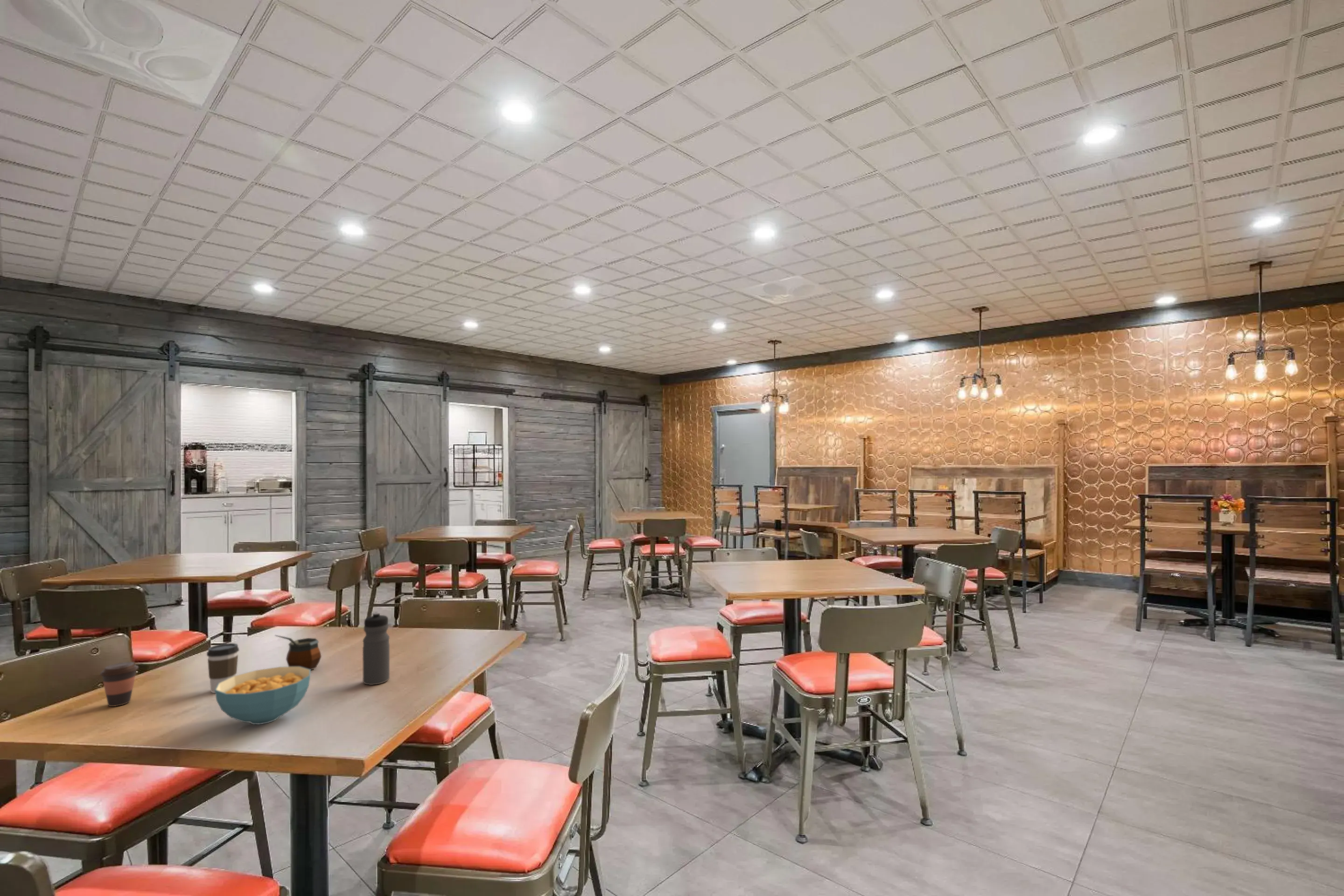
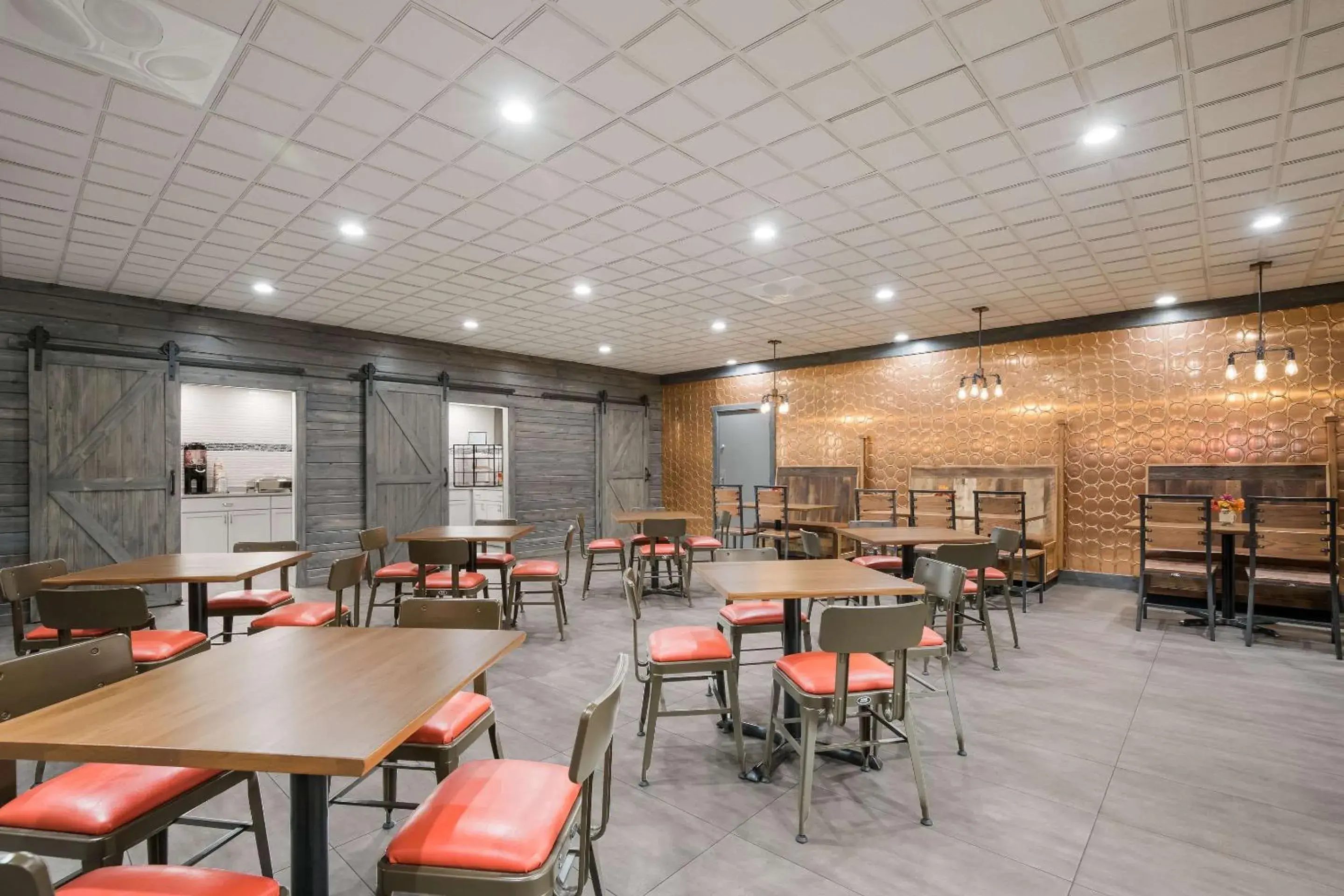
- coffee cup (223, 668)
- gourd (298, 651)
- water bottle (376, 646)
- coffee cup (119, 684)
- cereal bowl (265, 699)
